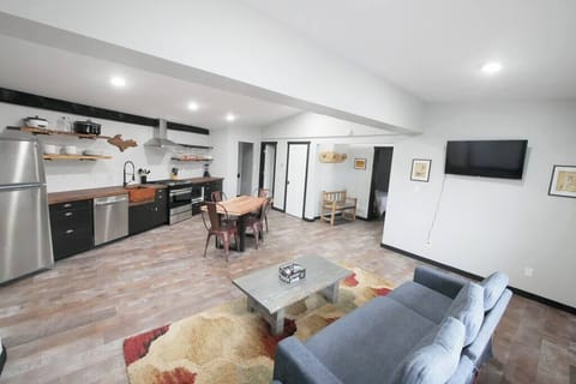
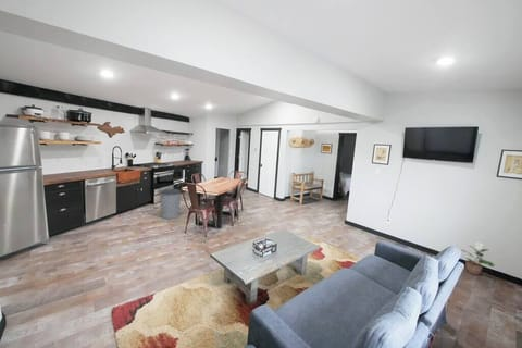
+ potted plant (475, 260)
+ trash can (170, 201)
